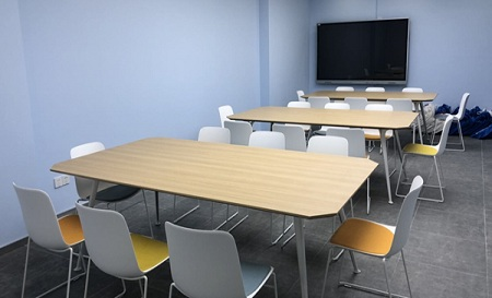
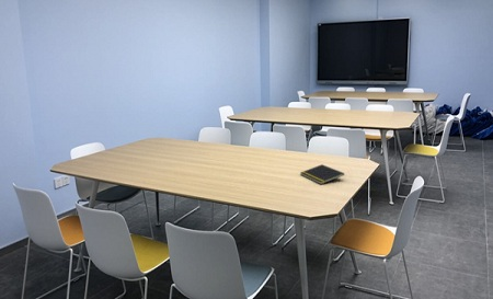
+ notepad (321, 173)
